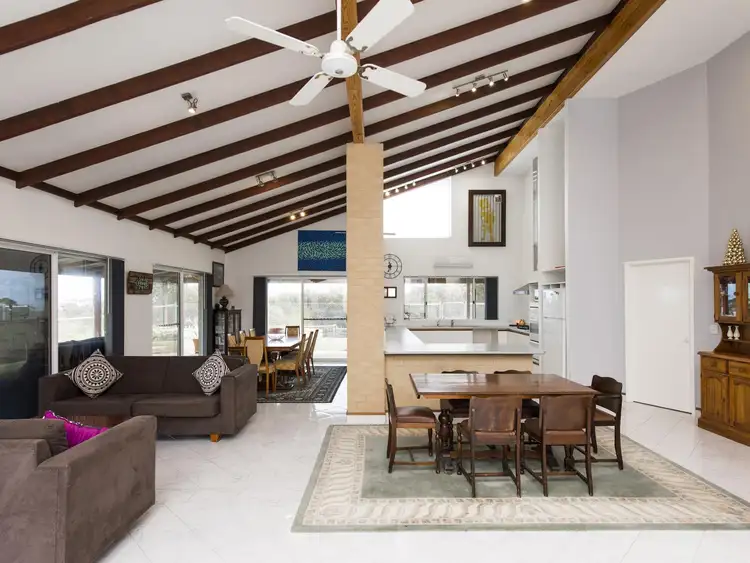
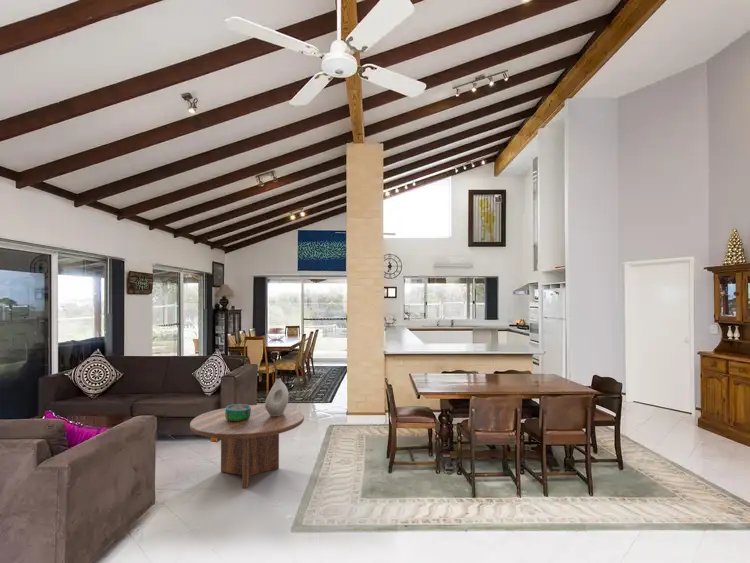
+ decorative bowl (238, 412)
+ coffee table (248, 446)
+ vase (277, 396)
